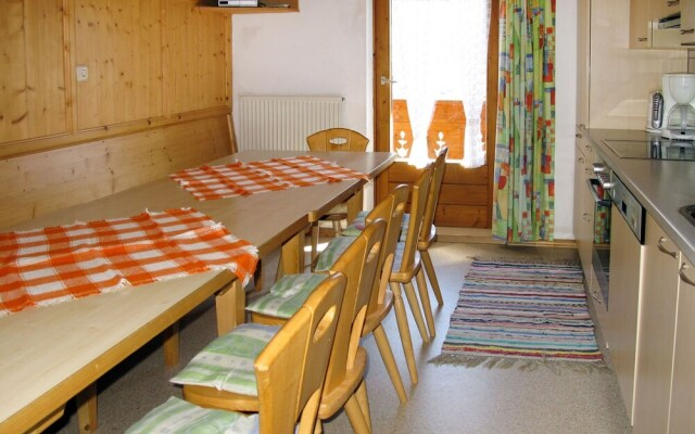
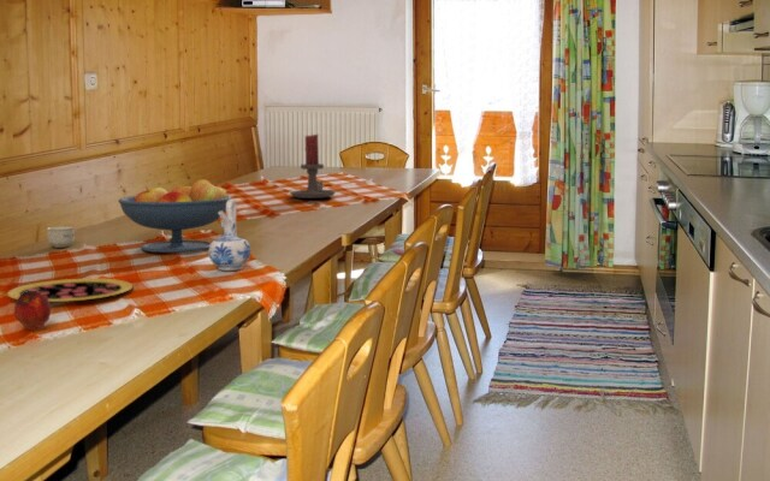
+ ceramic pitcher (229, 234)
+ pizza (71, 290)
+ candle holder (313, 165)
+ cup (63, 236)
+ fruit bowl (176, 214)
+ apple (32, 310)
